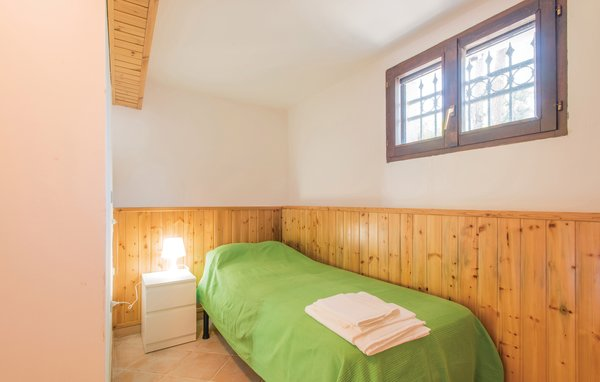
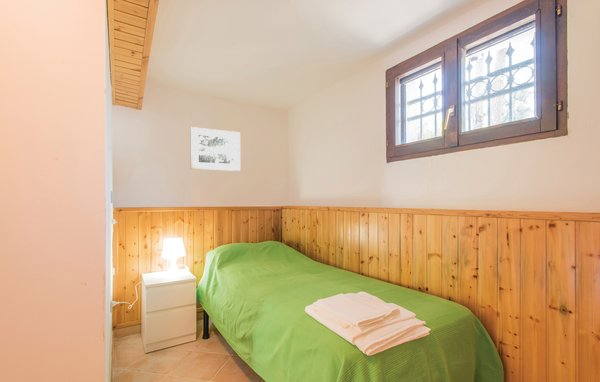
+ wall art (216, 149)
